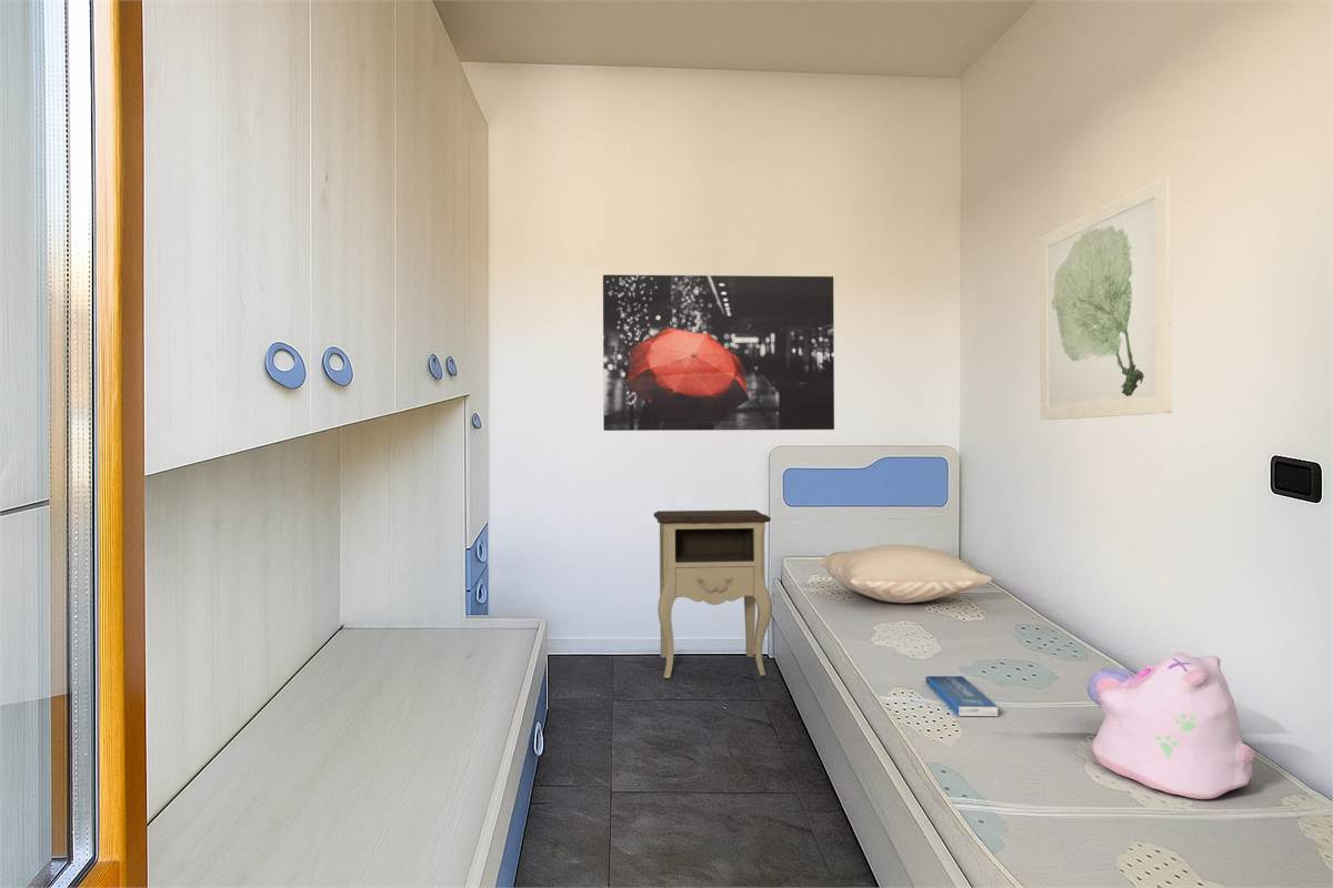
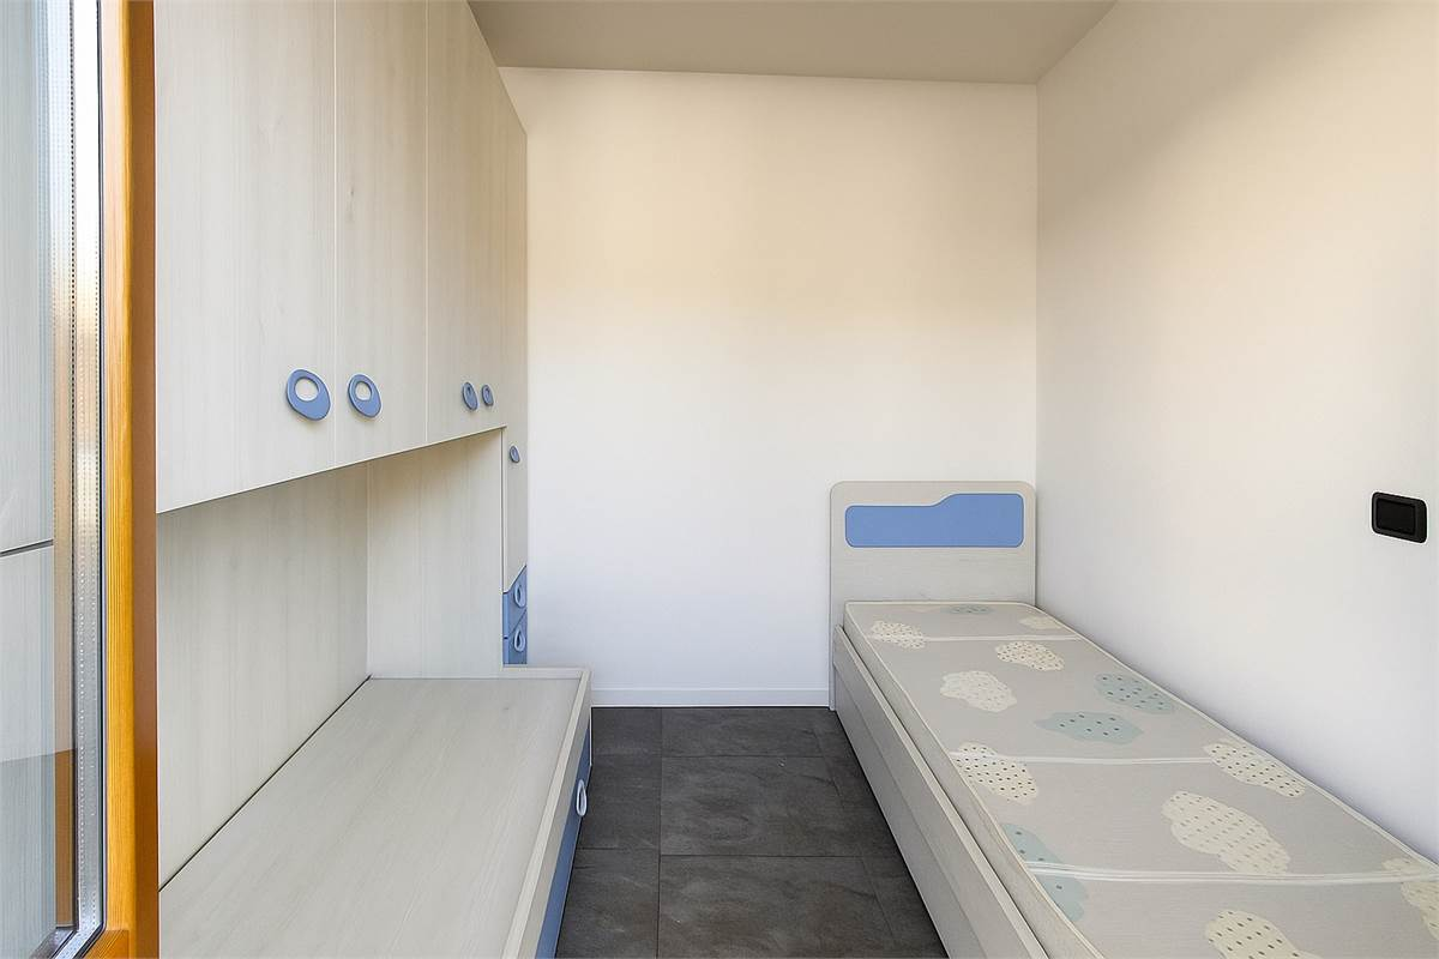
- plush toy (1164, 712)
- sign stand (960, 694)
- wall art (719, 353)
- wall art (1096, 313)
- nightstand (711, 589)
- pillow (896, 571)
